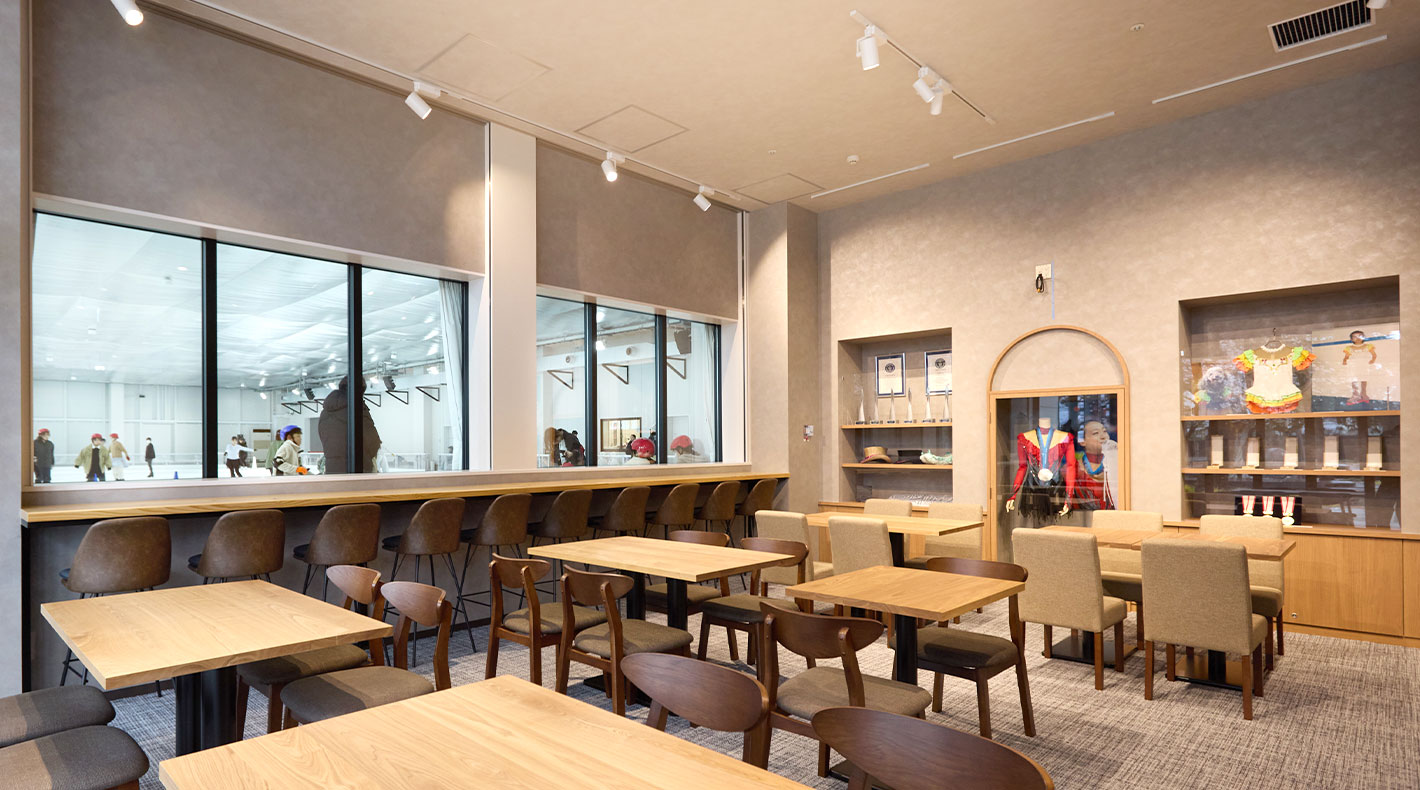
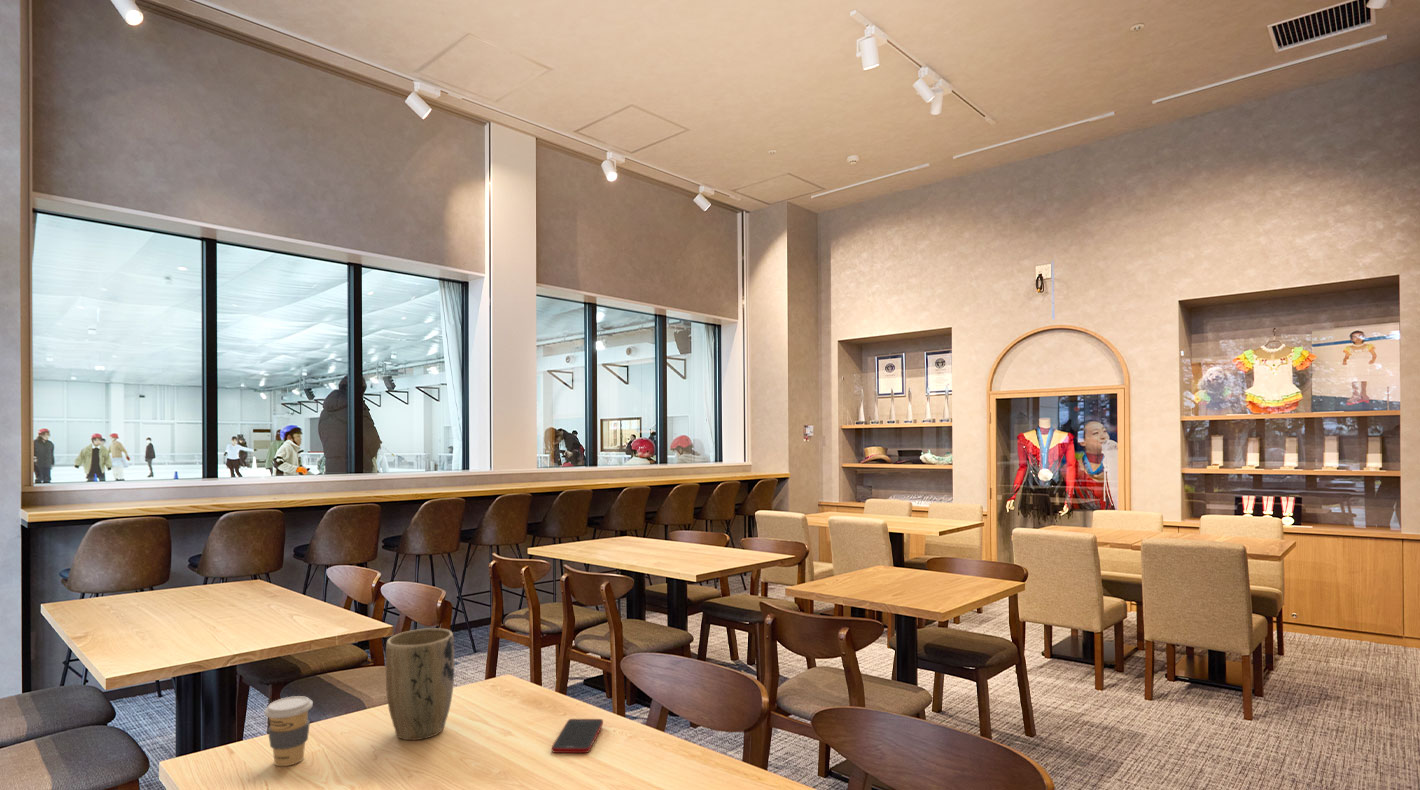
+ plant pot (420, 683)
+ coffee cup (289, 731)
+ cell phone (578, 735)
